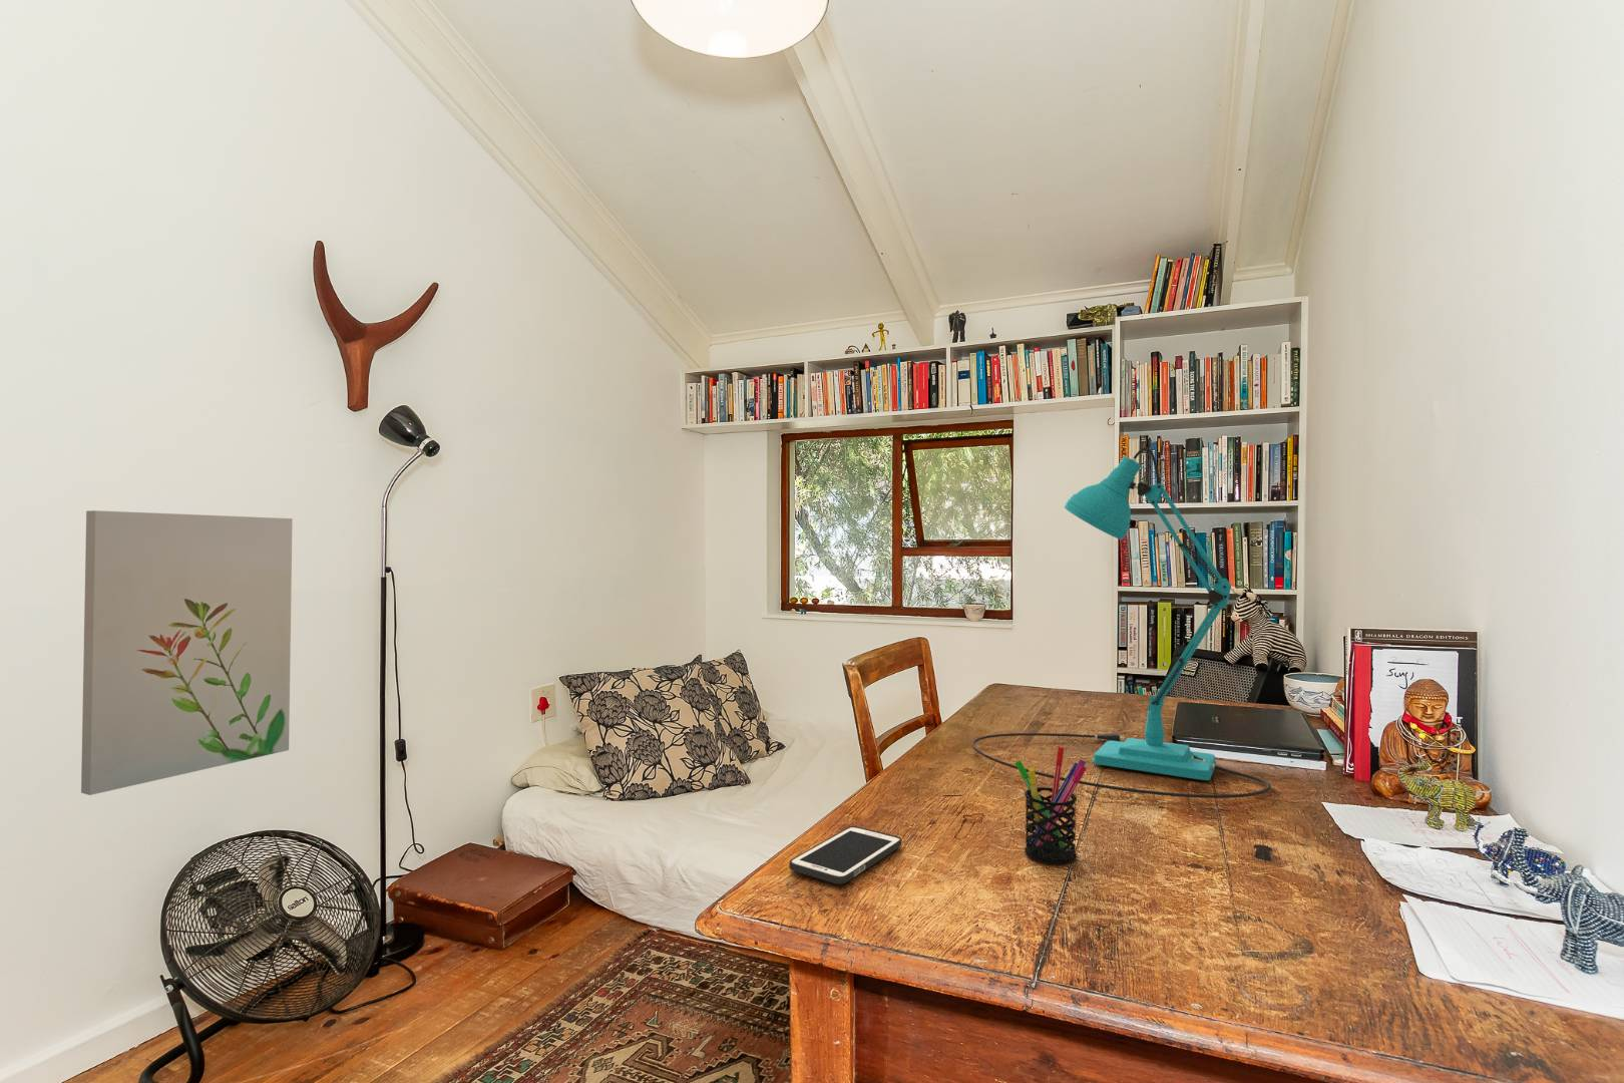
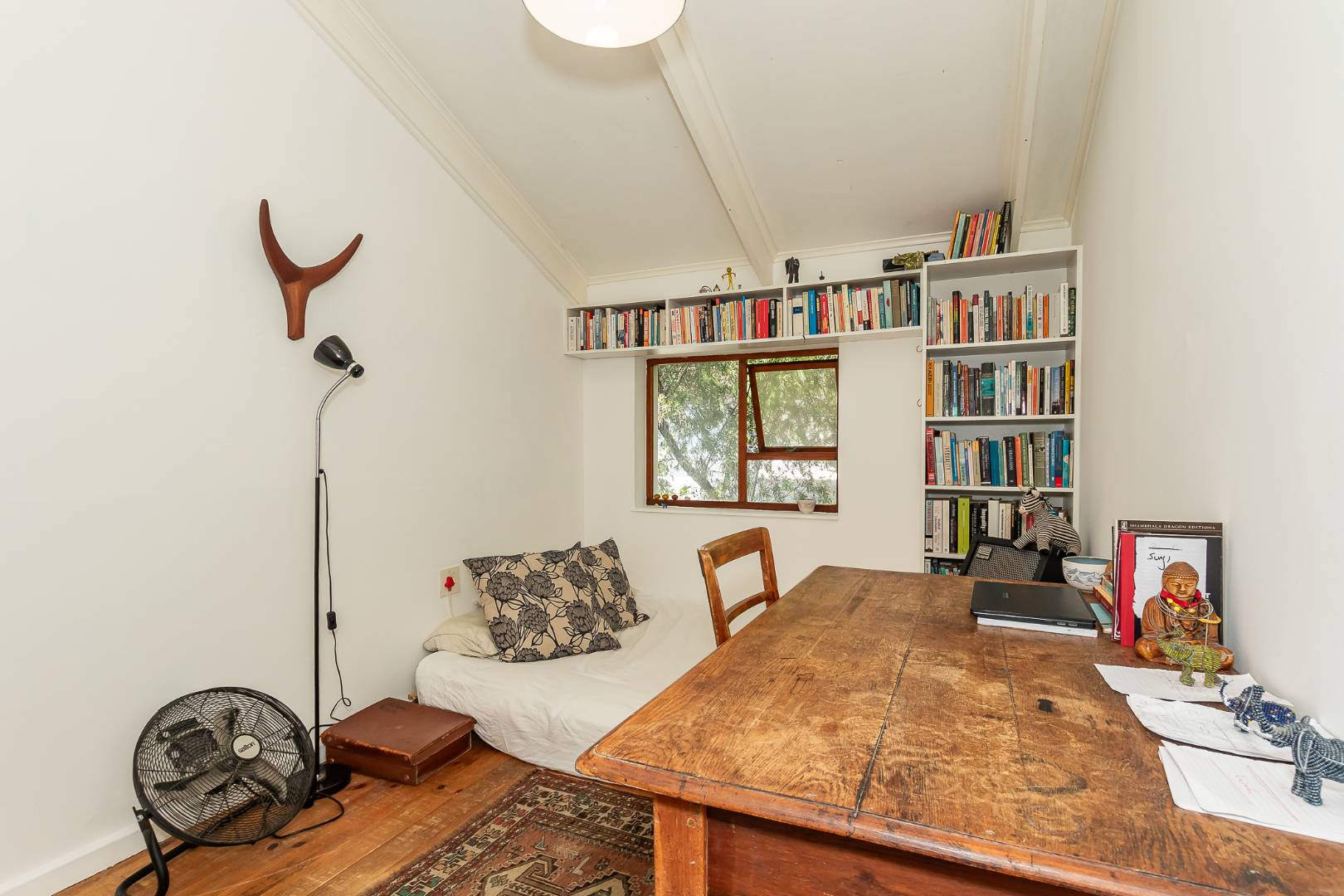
- pen holder (1045, 801)
- wall art (197, 642)
- desk lamp (1119, 539)
- cell phone (847, 853)
